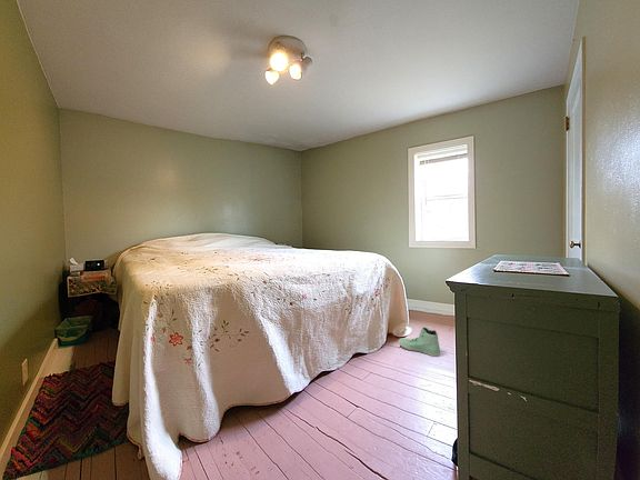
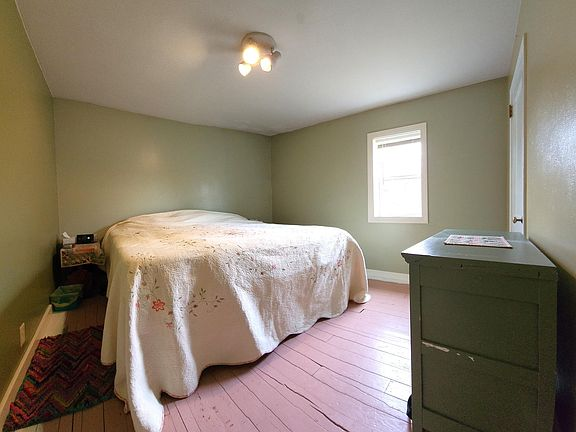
- sneaker (418, 338)
